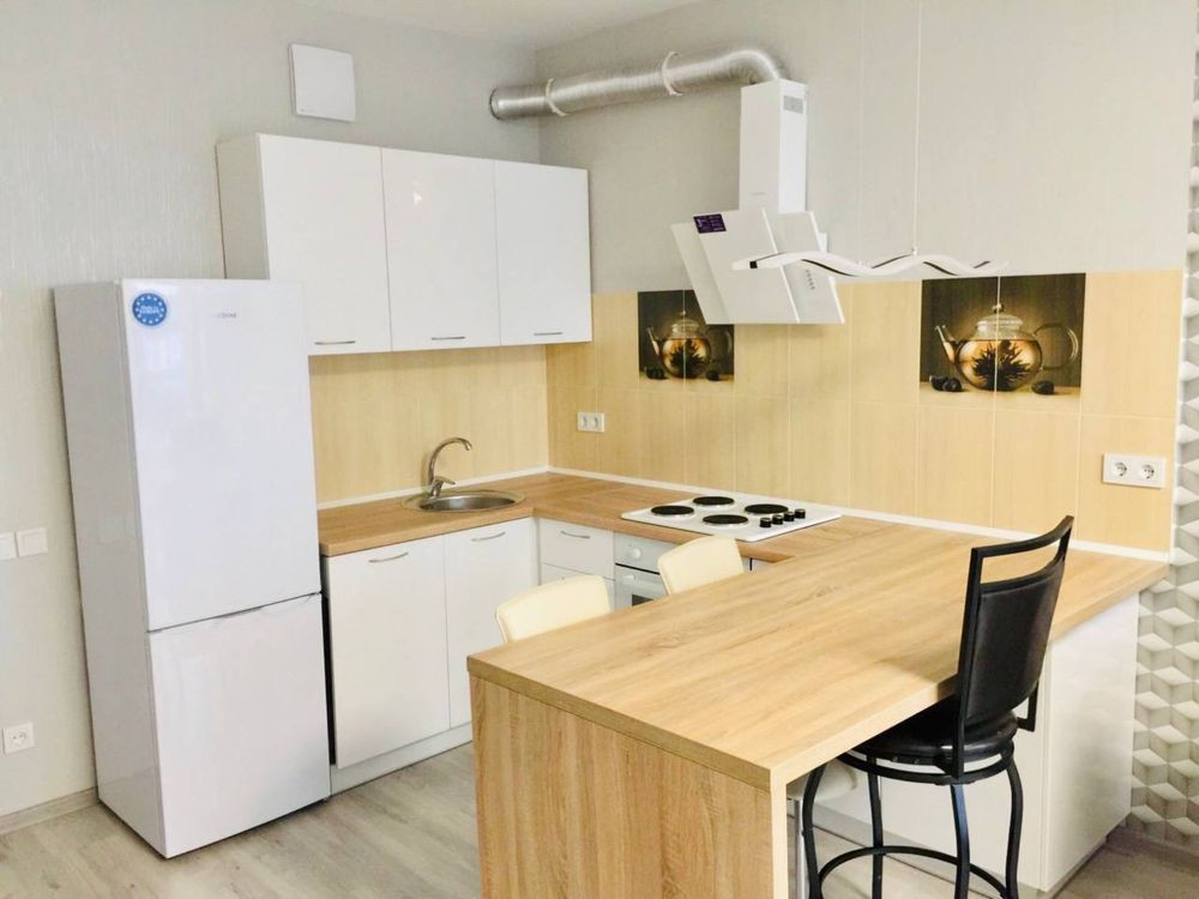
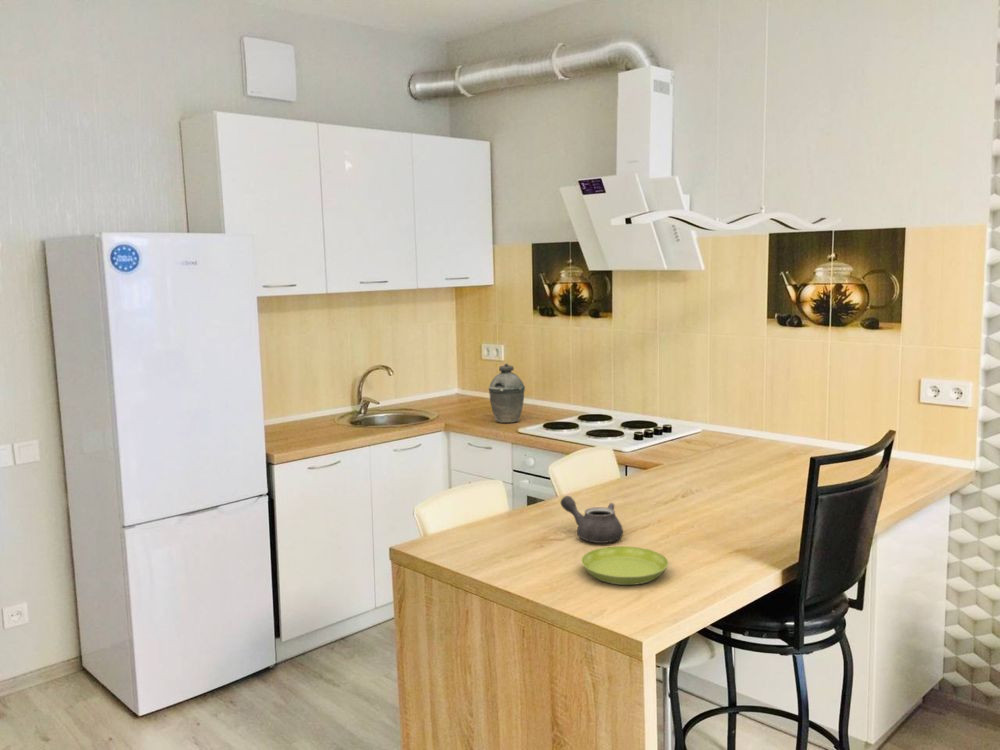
+ kettle (506, 392)
+ saucer (624, 566)
+ teapot (591, 517)
